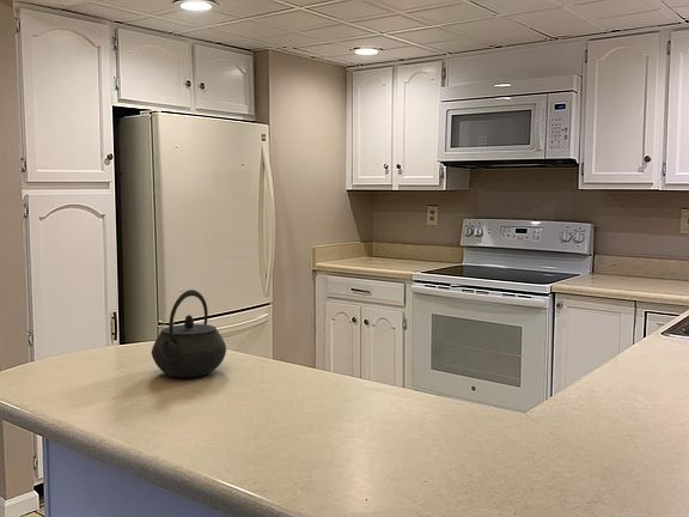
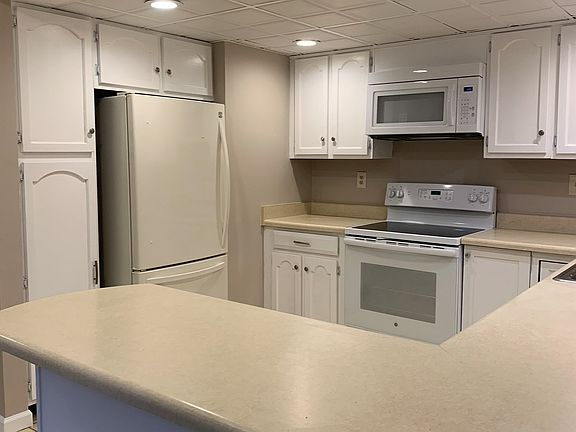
- kettle (185, 332)
